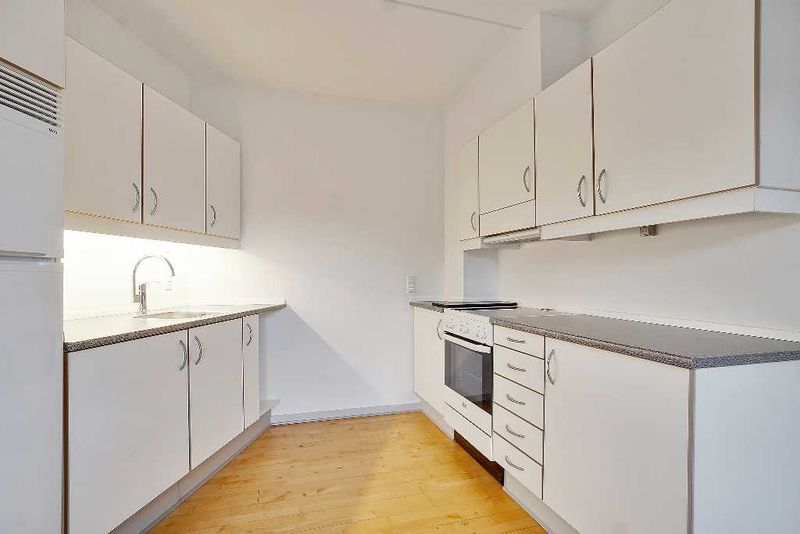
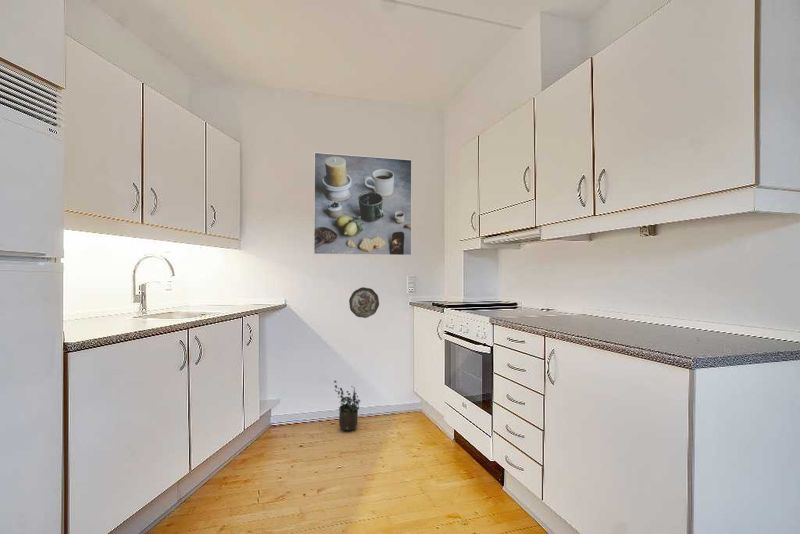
+ decorative plate (364, 302)
+ potted plant (347, 405)
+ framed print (364, 205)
